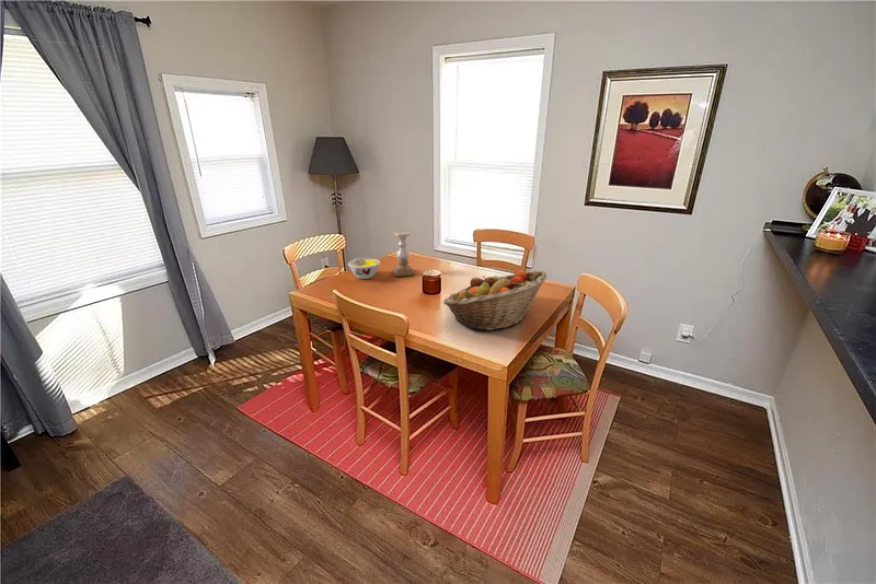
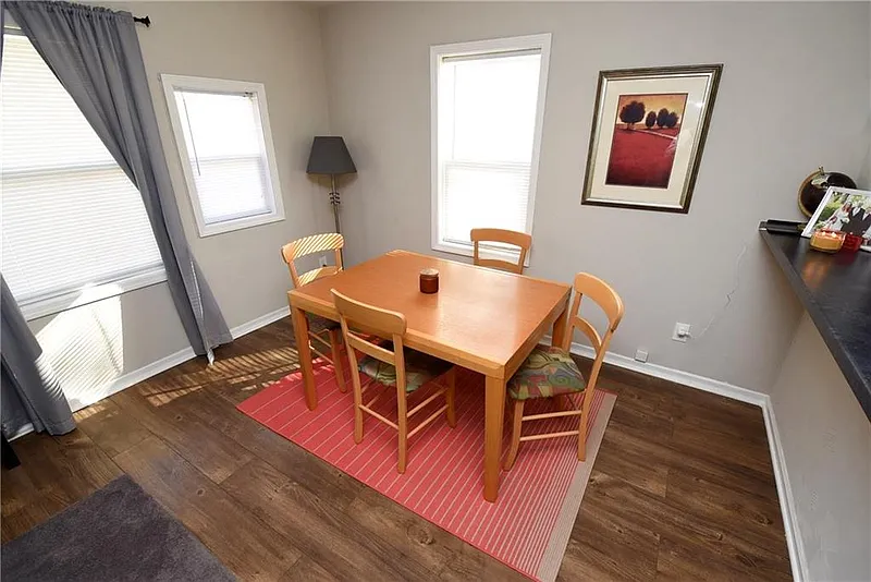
- bowl (365, 267)
- candle holder (403, 253)
- fruit basket (495, 294)
